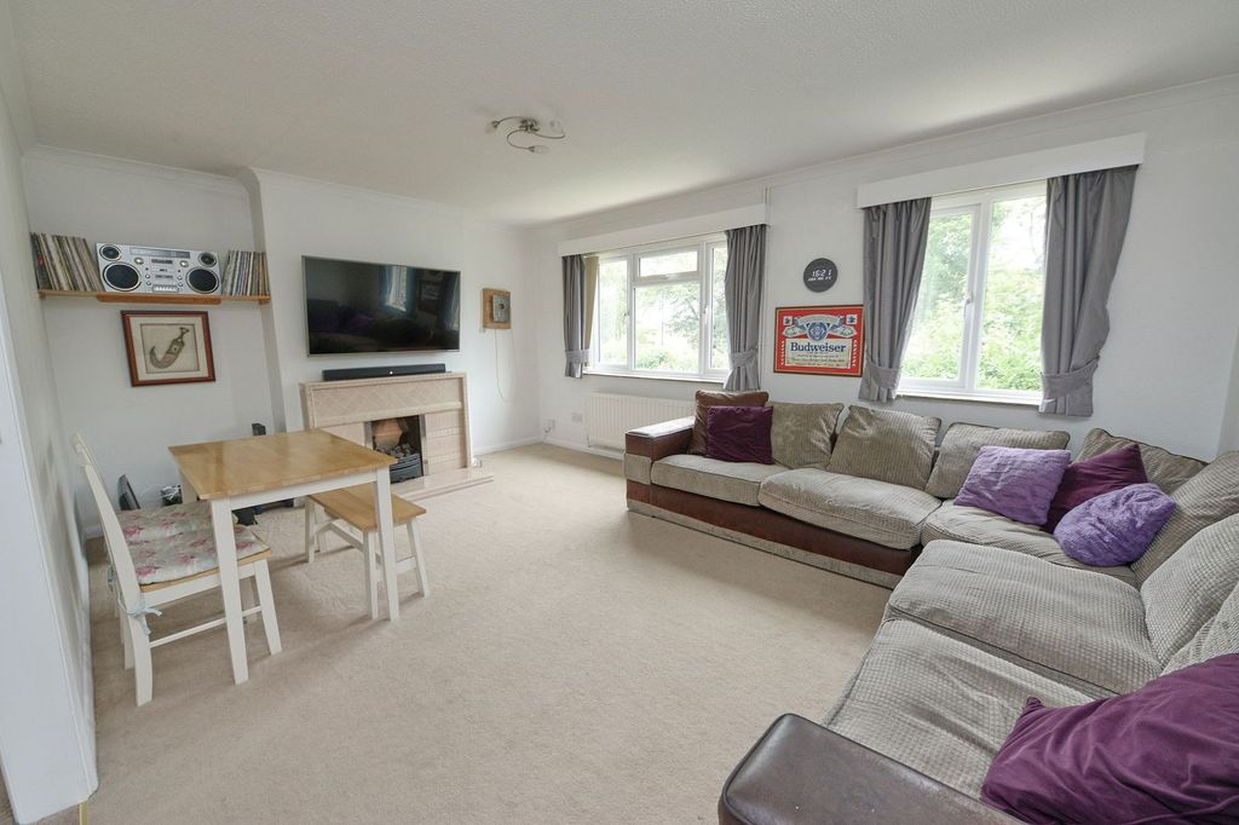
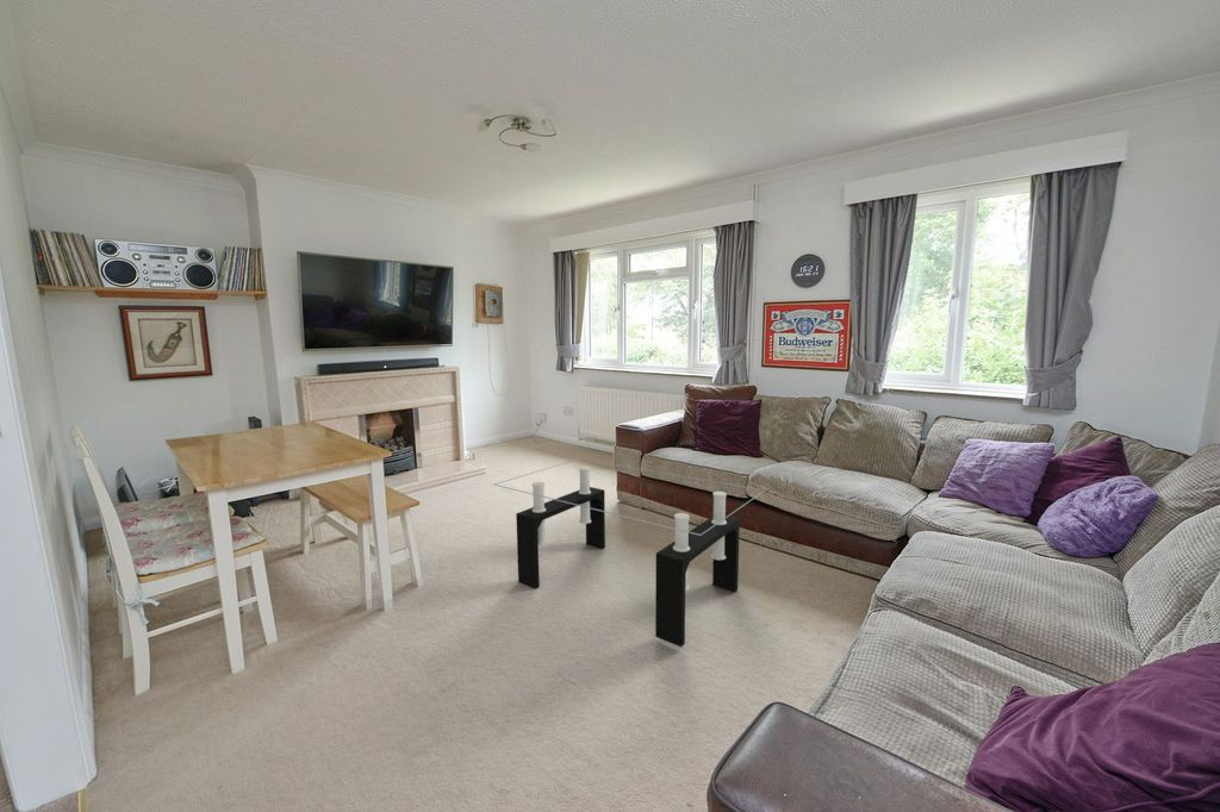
+ coffee table (630, 518)
